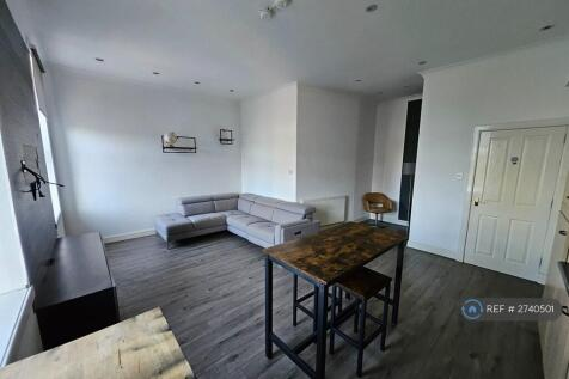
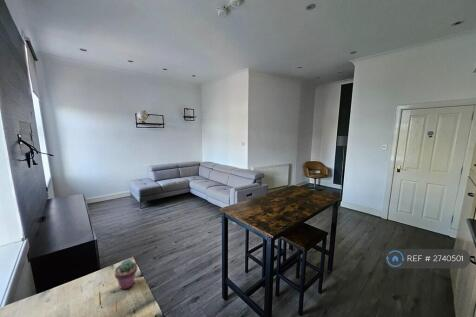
+ potted succulent (126, 272)
